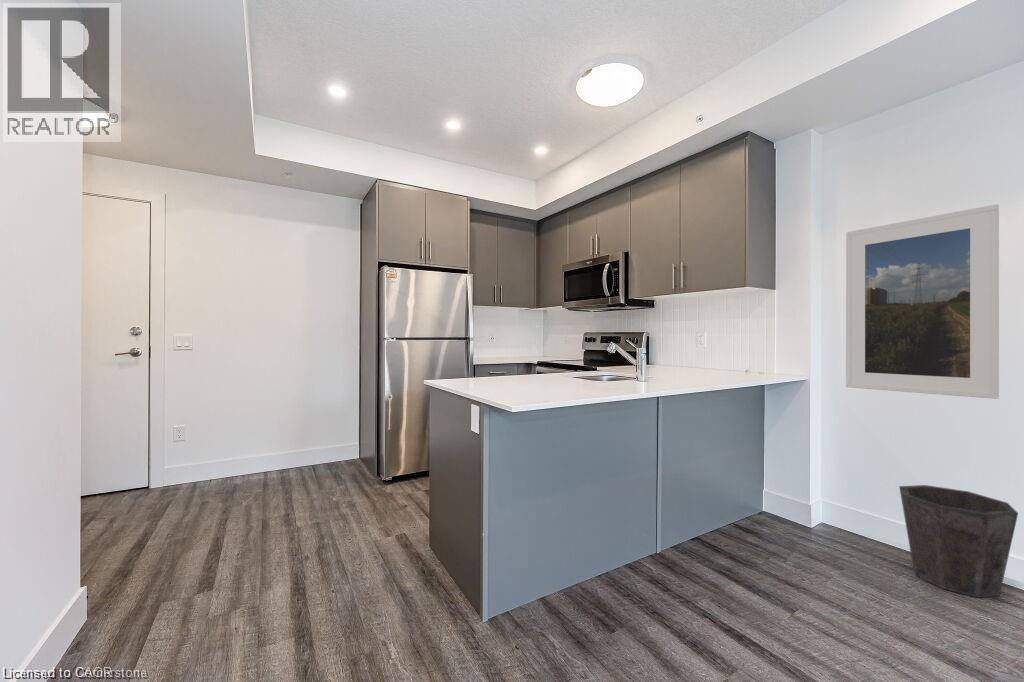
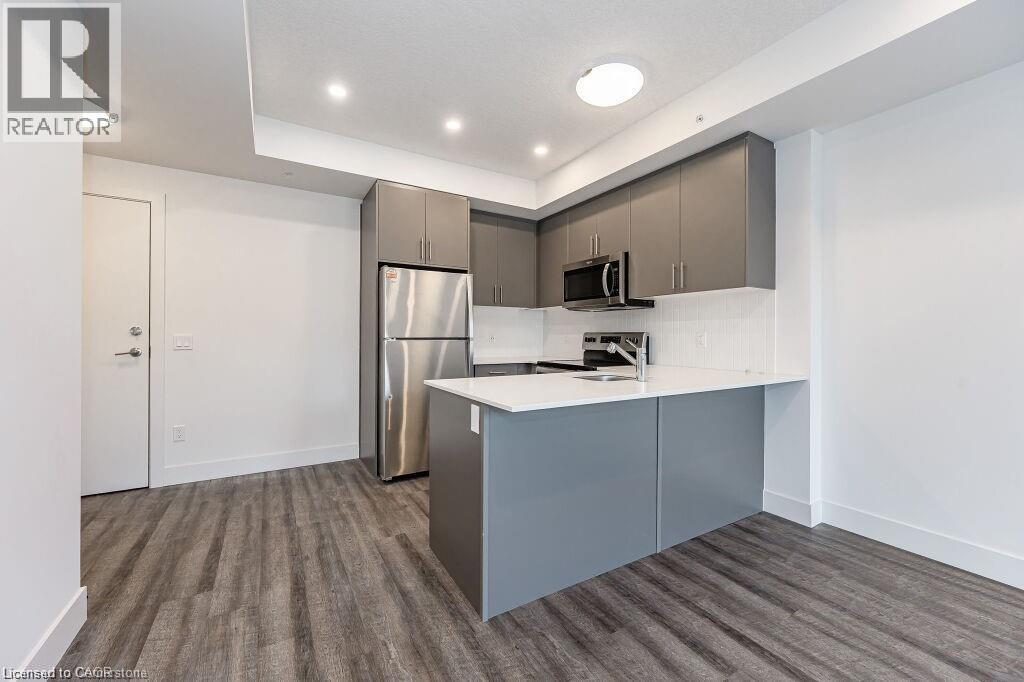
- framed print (913, 306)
- waste bin (953, 539)
